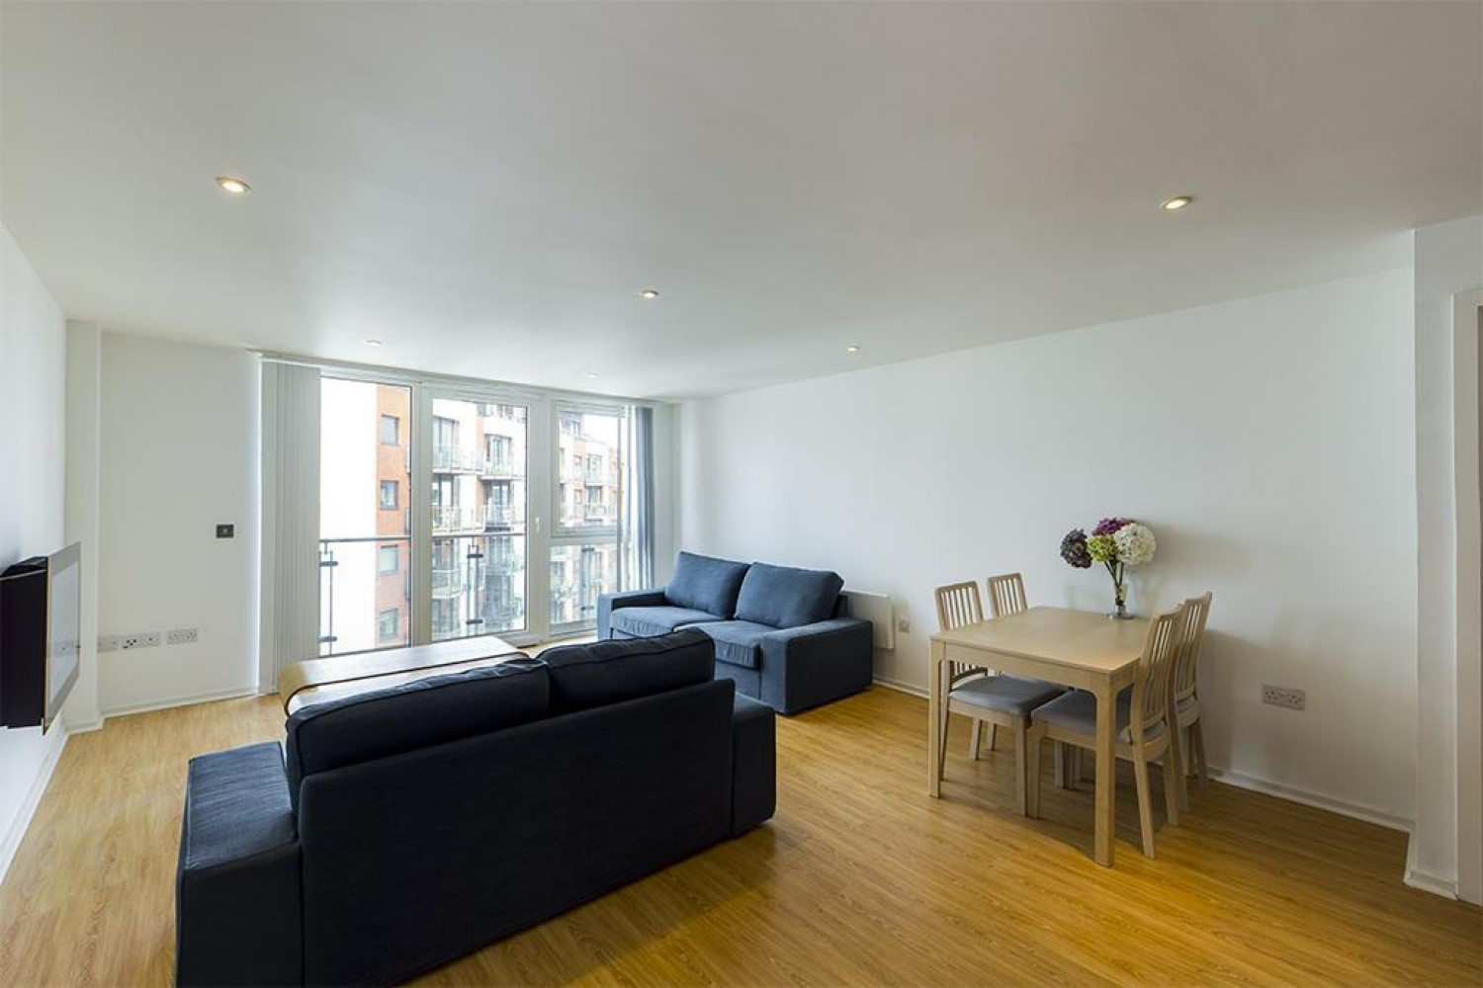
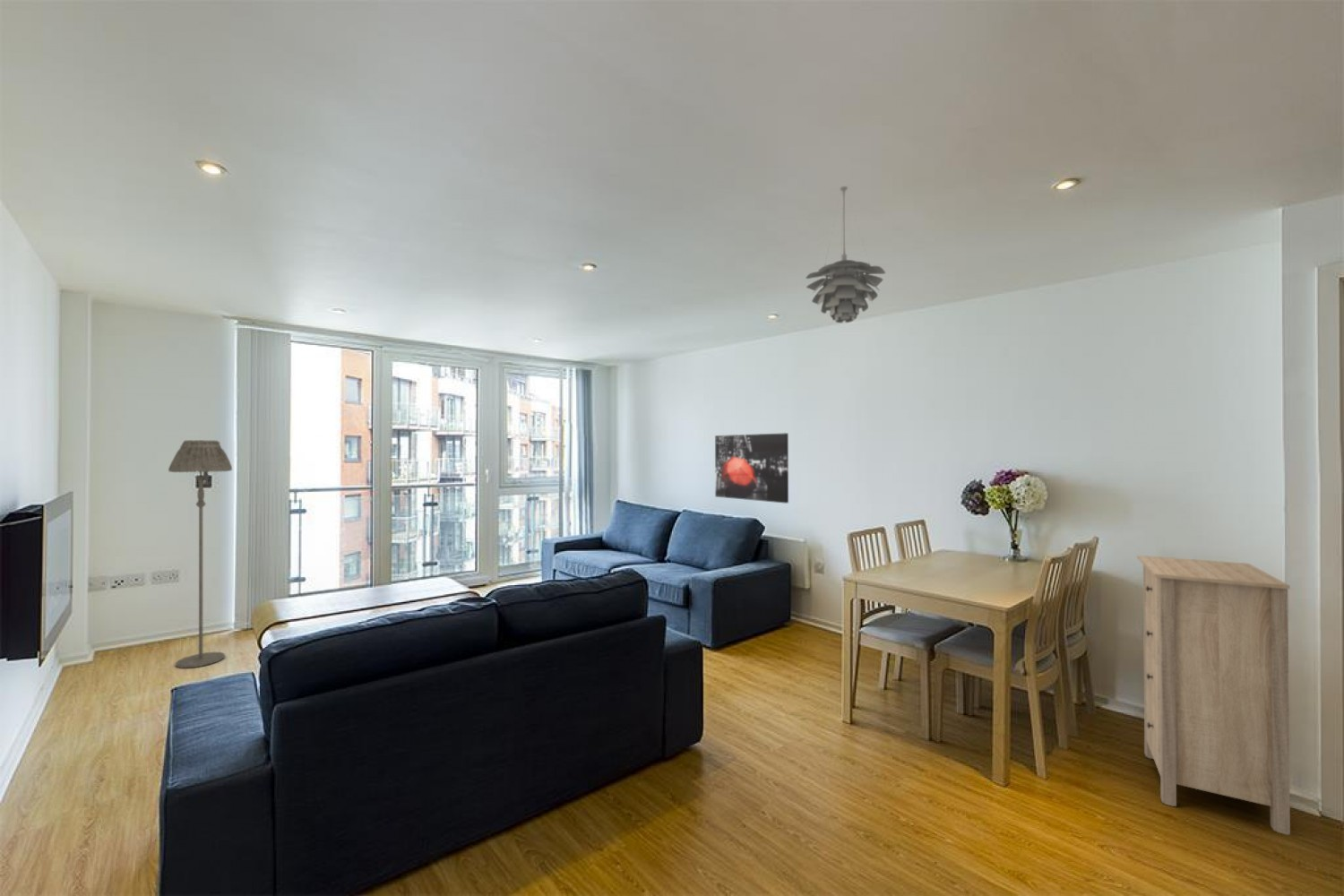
+ floor lamp (201, 550)
+ pendant light (844, 254)
+ storage cabinet (1204, 678)
+ wall art (749, 467)
